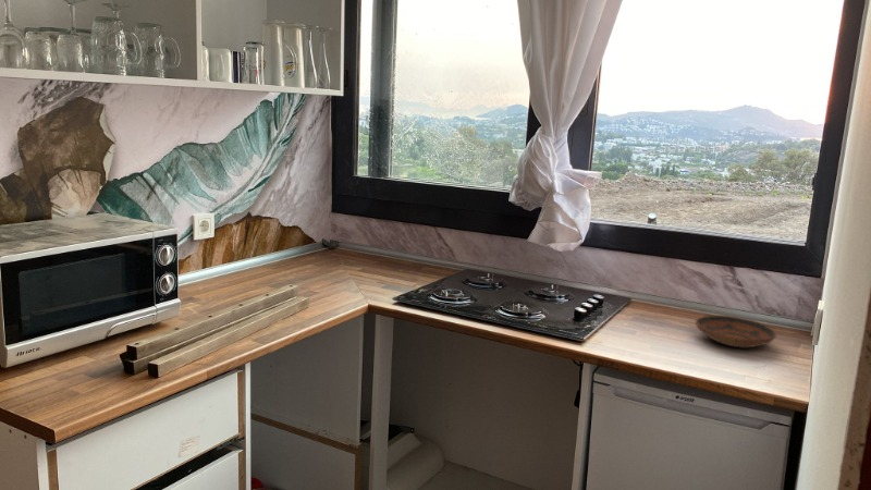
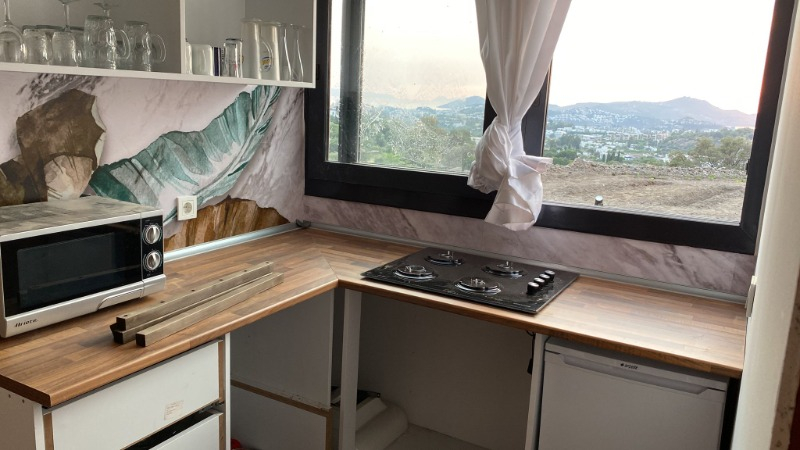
- bowl (734, 333)
